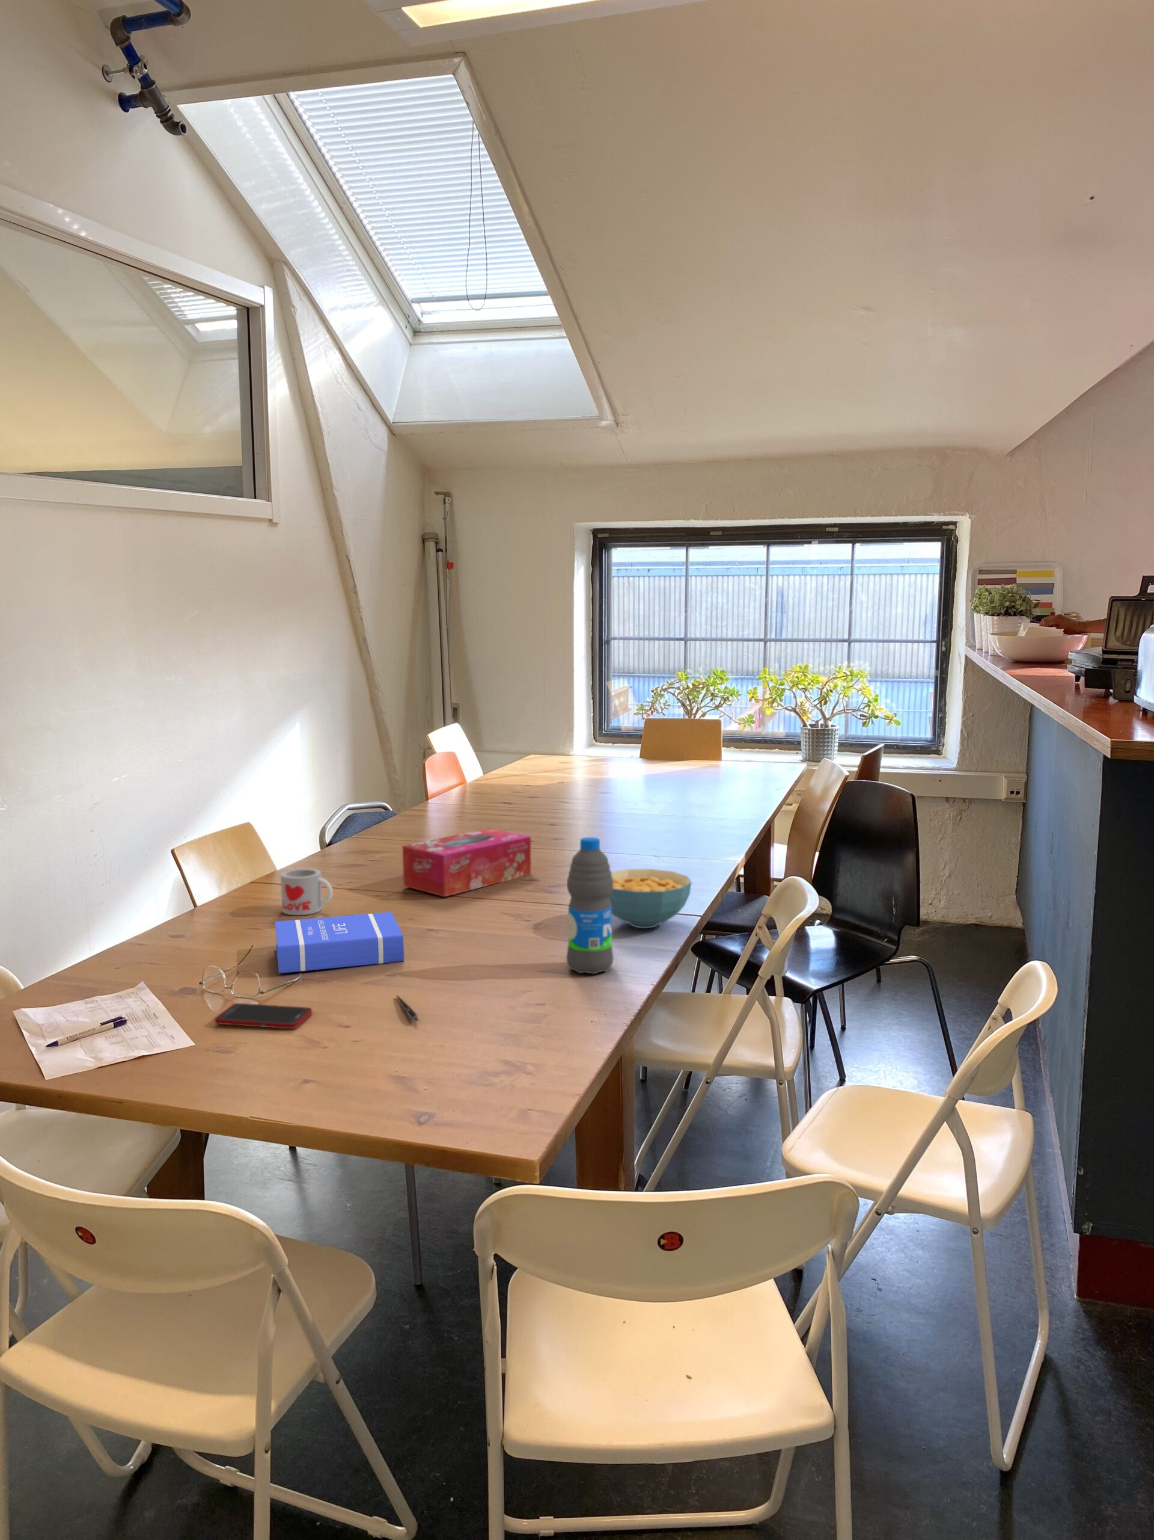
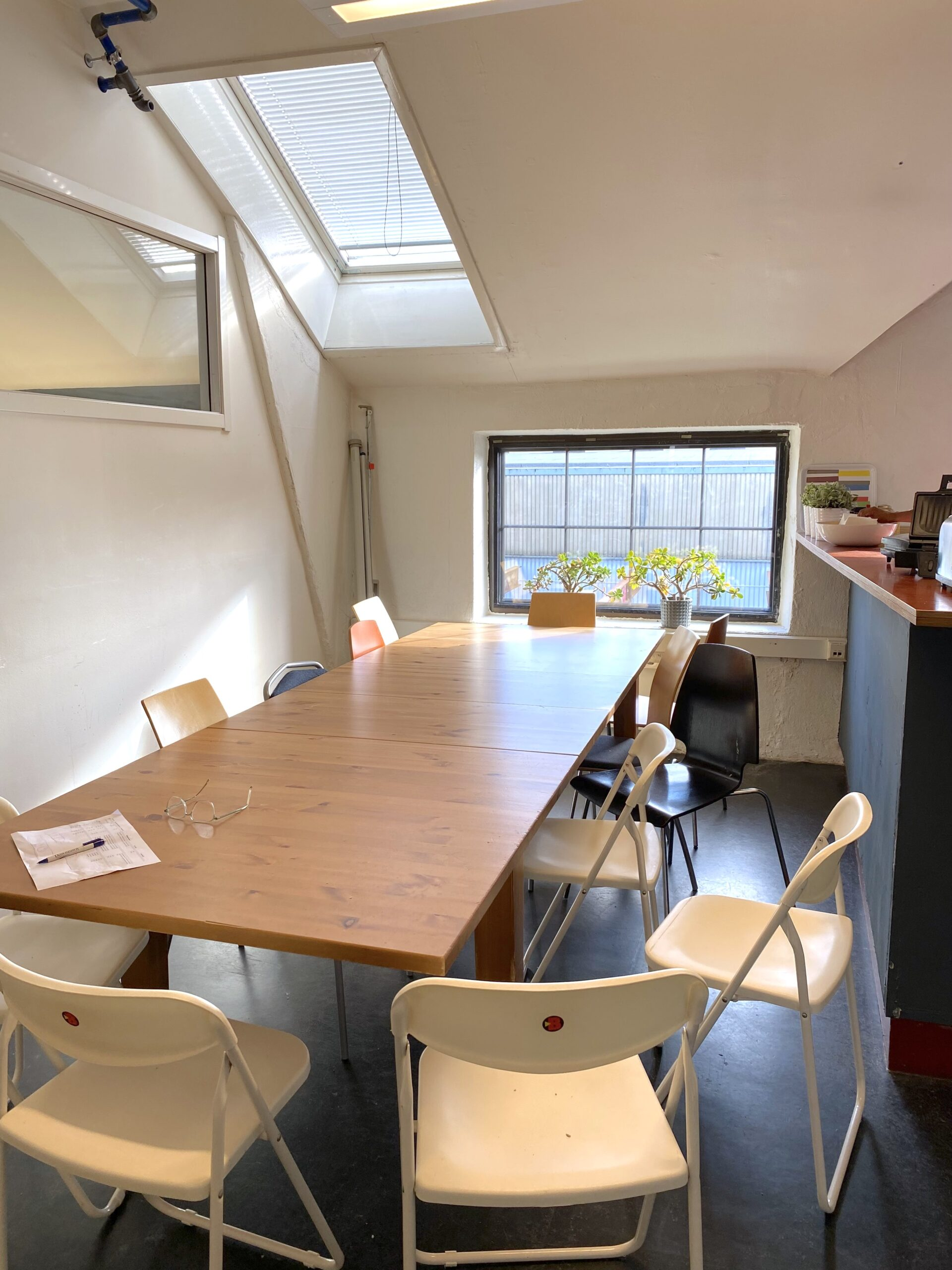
- book (338, 941)
- tissue box (468, 860)
- pen (407, 1006)
- cell phone (264, 1016)
- mug (308, 891)
- cereal bowl (644, 902)
- water bottle (589, 903)
